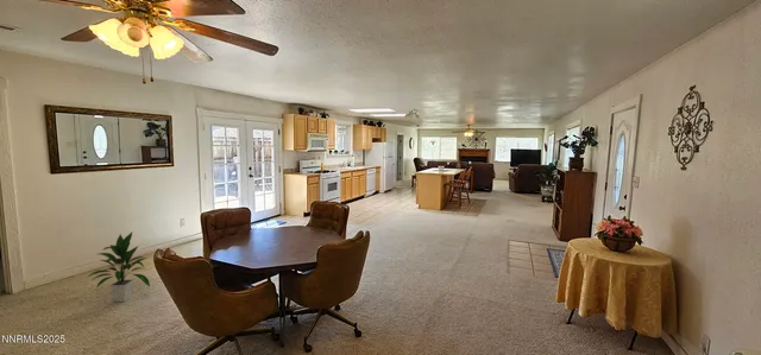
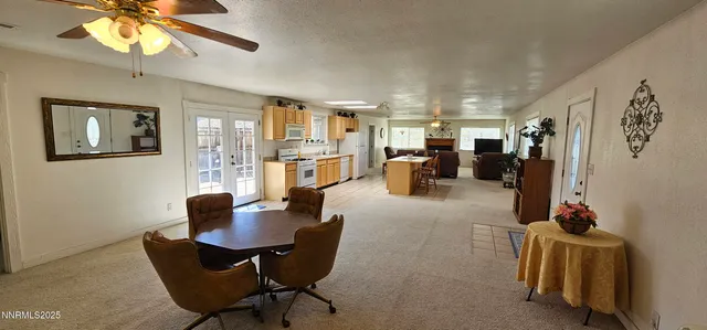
- indoor plant (122, 267)
